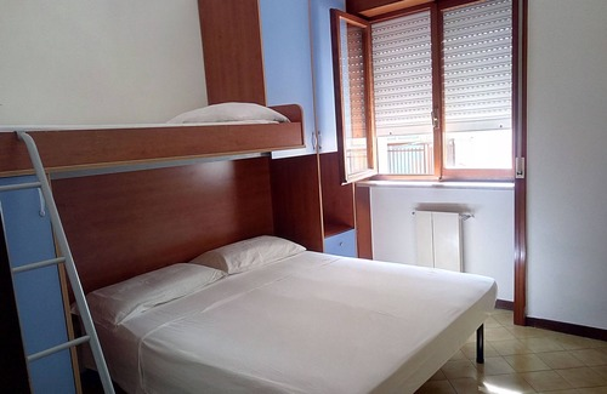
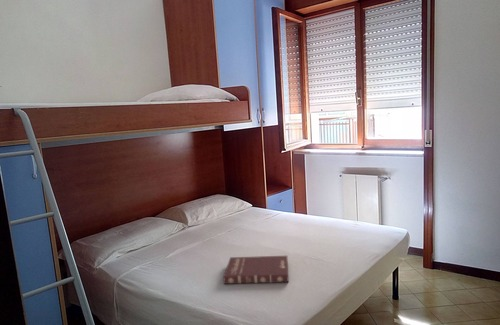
+ book (257, 269)
